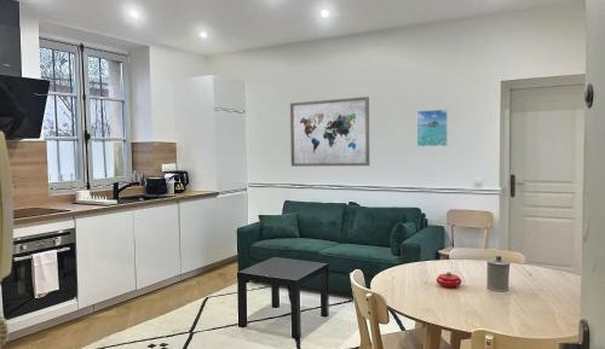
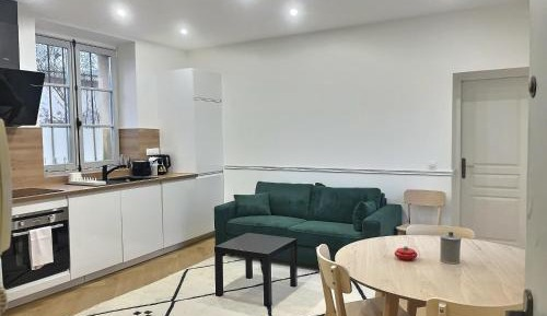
- wall art (328, 133)
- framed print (432, 128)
